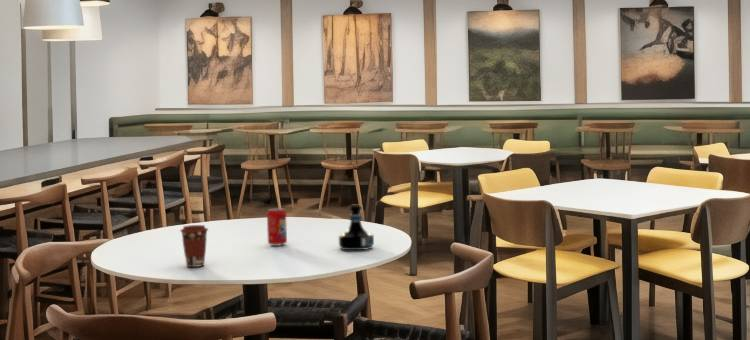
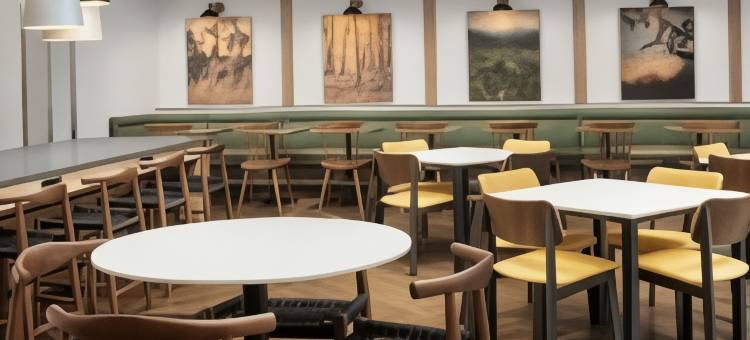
- beverage can (276, 227)
- coffee cup (194, 245)
- tequila bottle (355, 226)
